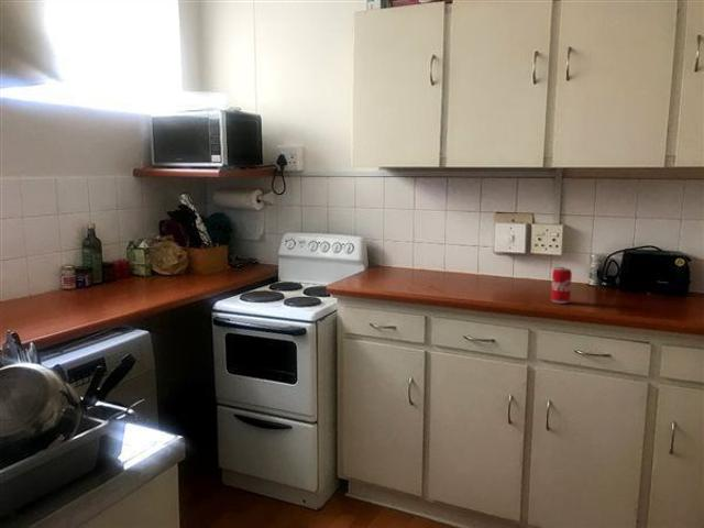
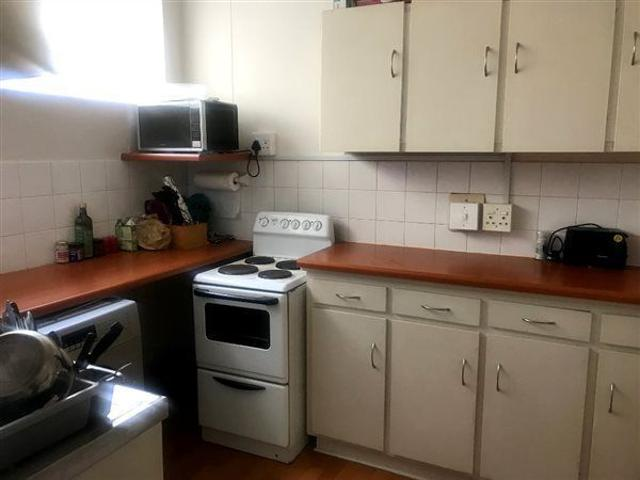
- beverage can (561, 285)
